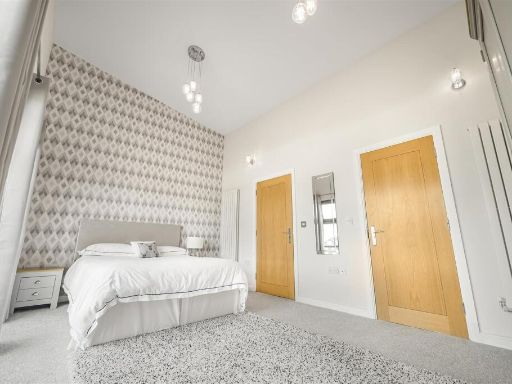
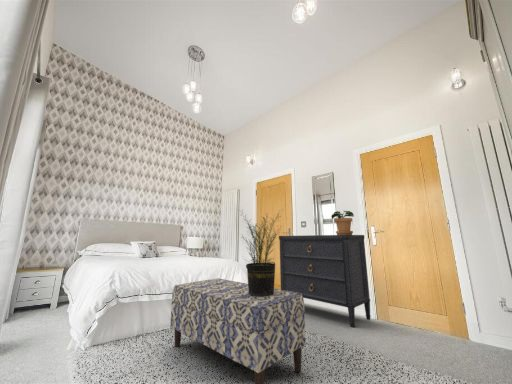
+ dresser (320, 273)
+ potted plant (342, 222)
+ potted plant (263, 250)
+ bench (231, 322)
